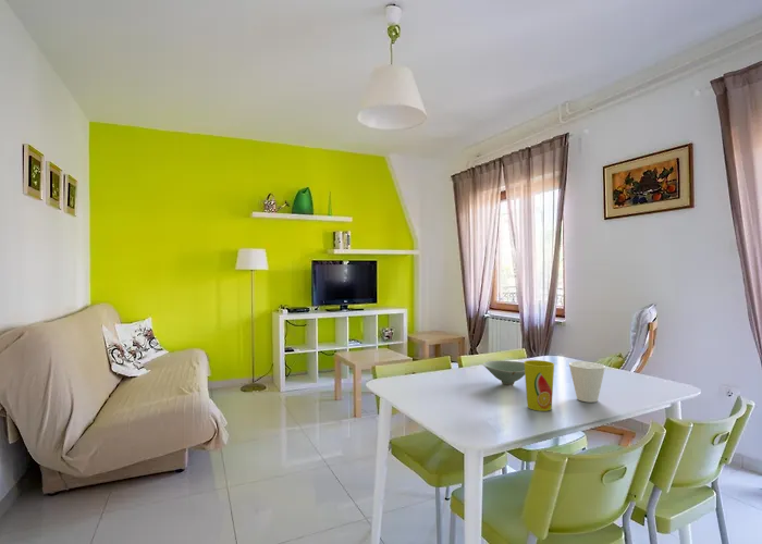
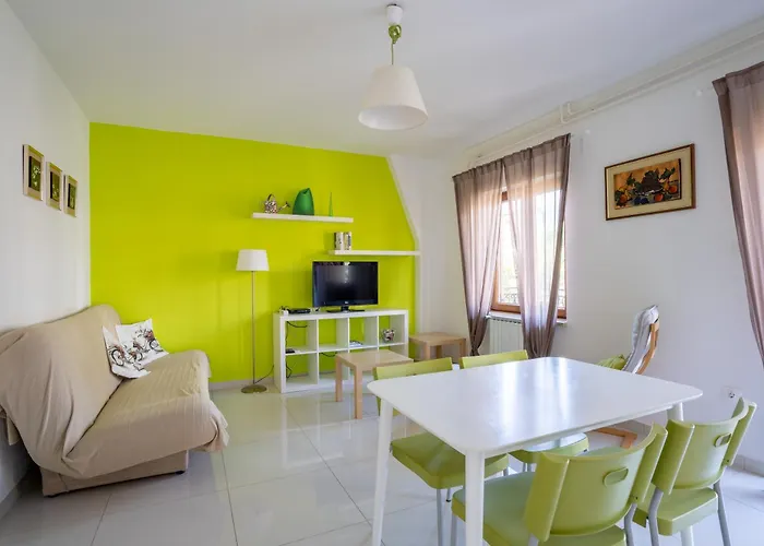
- bowl (507, 373)
- cup (539, 385)
- cup (587, 382)
